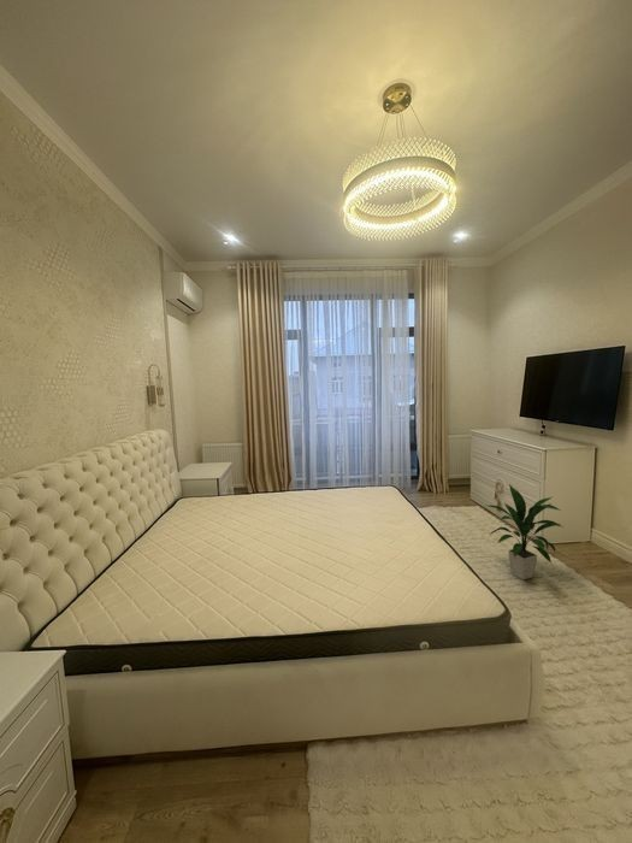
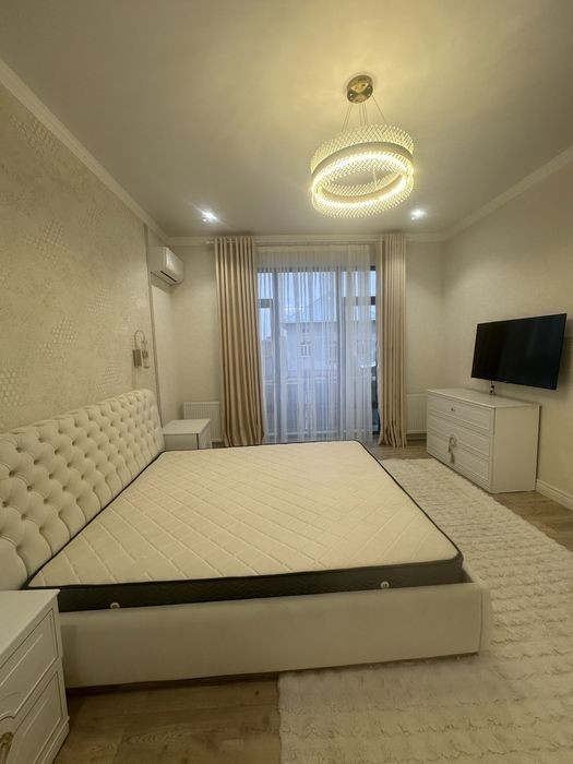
- indoor plant (526, 532)
